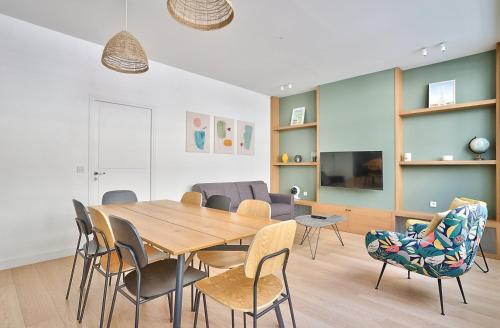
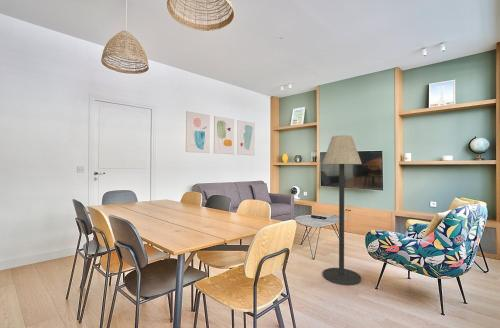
+ floor lamp (341, 206)
